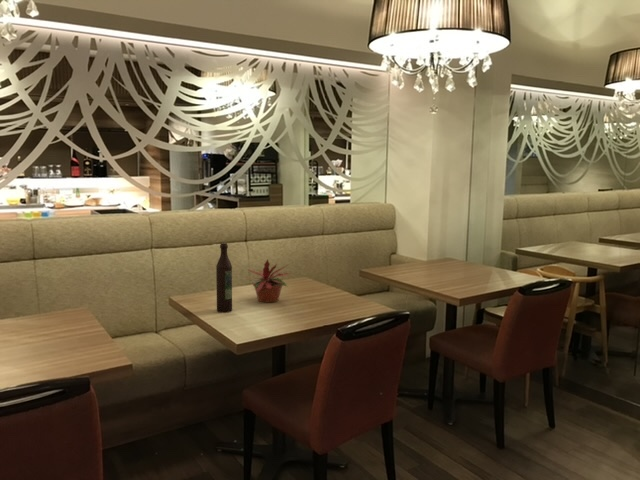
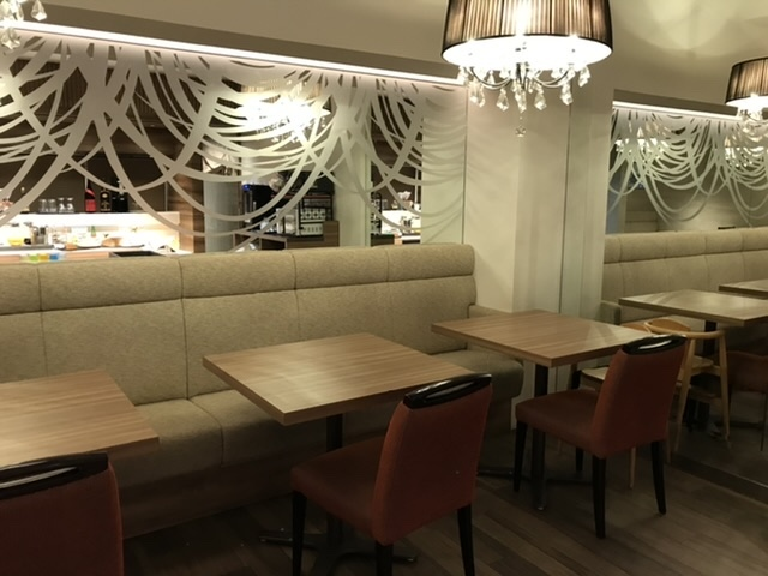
- wine bottle (224, 276)
- potted plant (268, 278)
